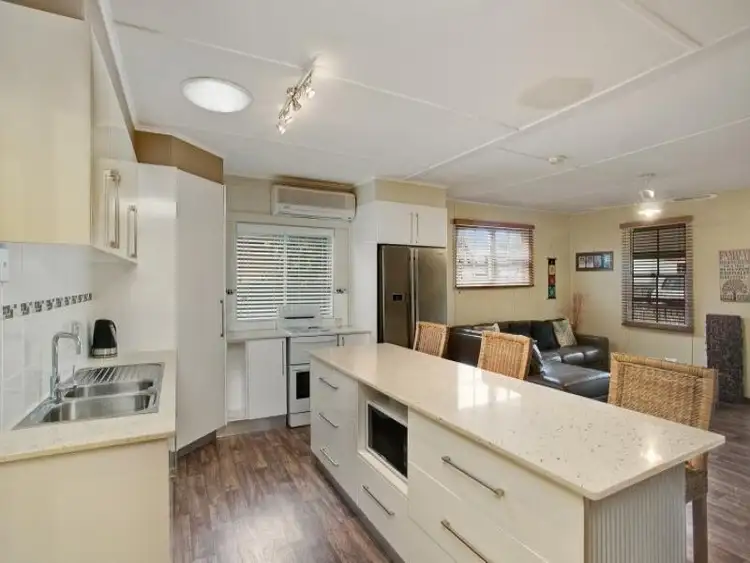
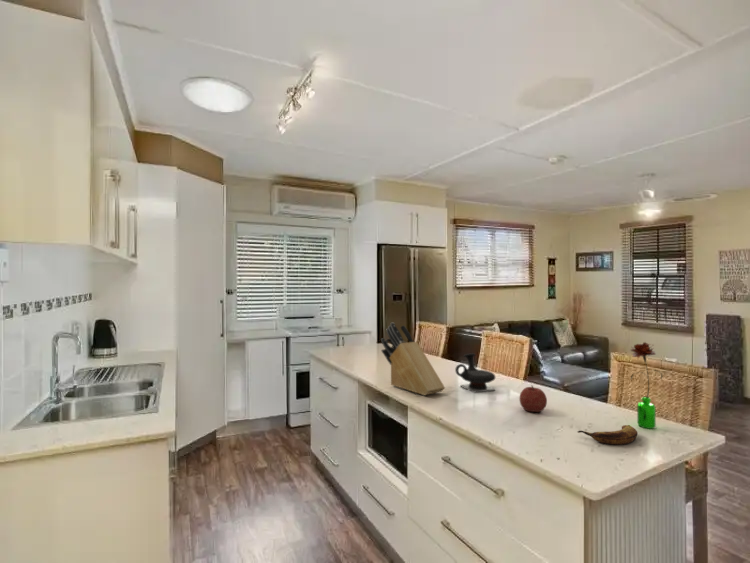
+ banana (613, 432)
+ flower (648, 384)
+ teapot (472, 371)
+ knife block (410, 355)
+ fruit (532, 397)
